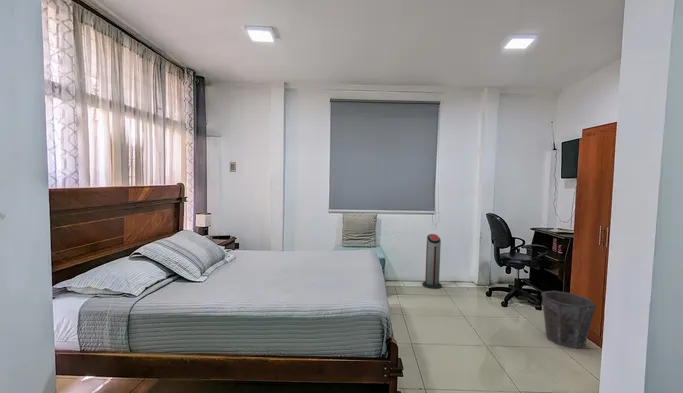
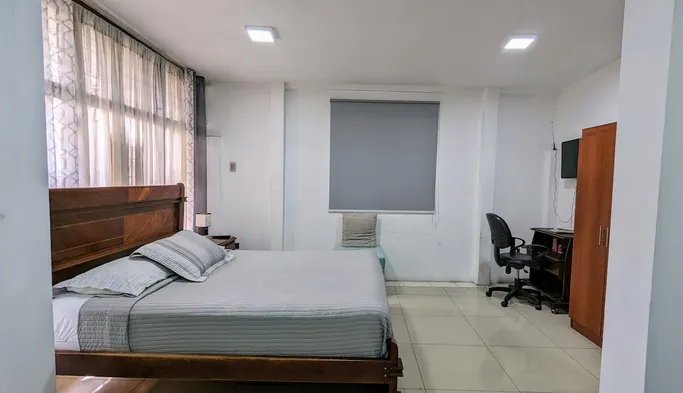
- waste bin (565, 319)
- air purifier (432, 260)
